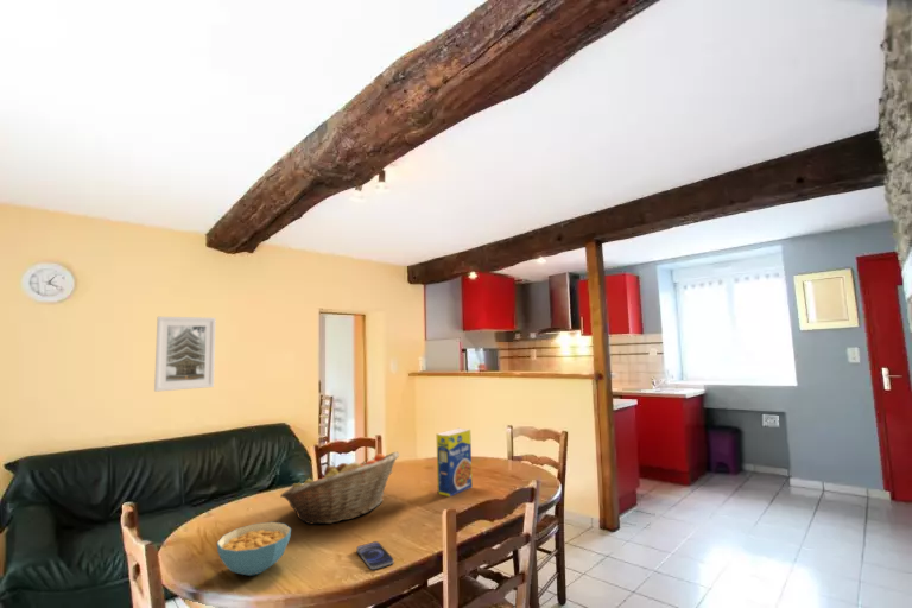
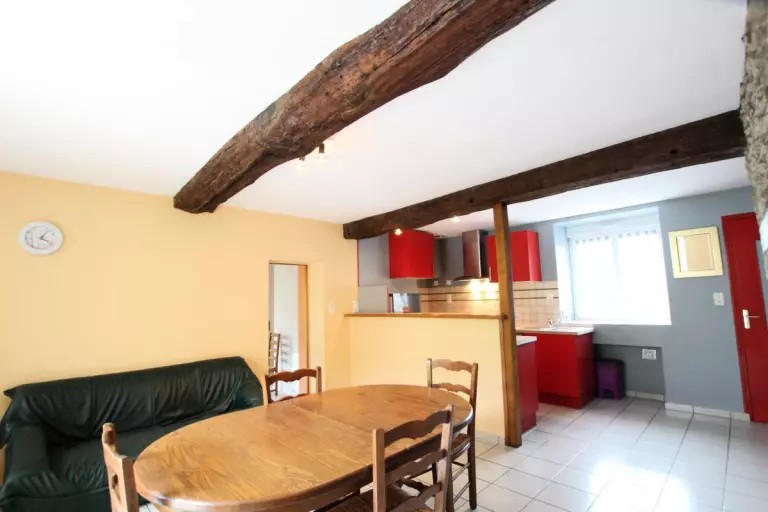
- fruit basket (344, 482)
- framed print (186, 353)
- smartphone (374, 555)
- legume (454, 461)
- cereal bowl (254, 552)
